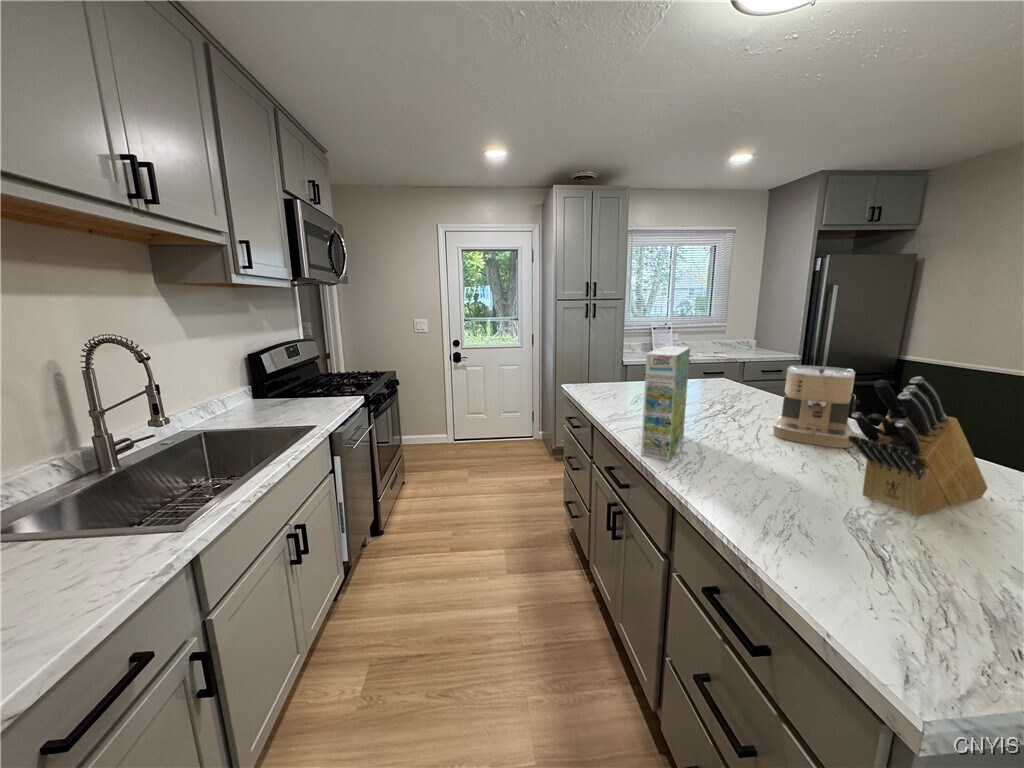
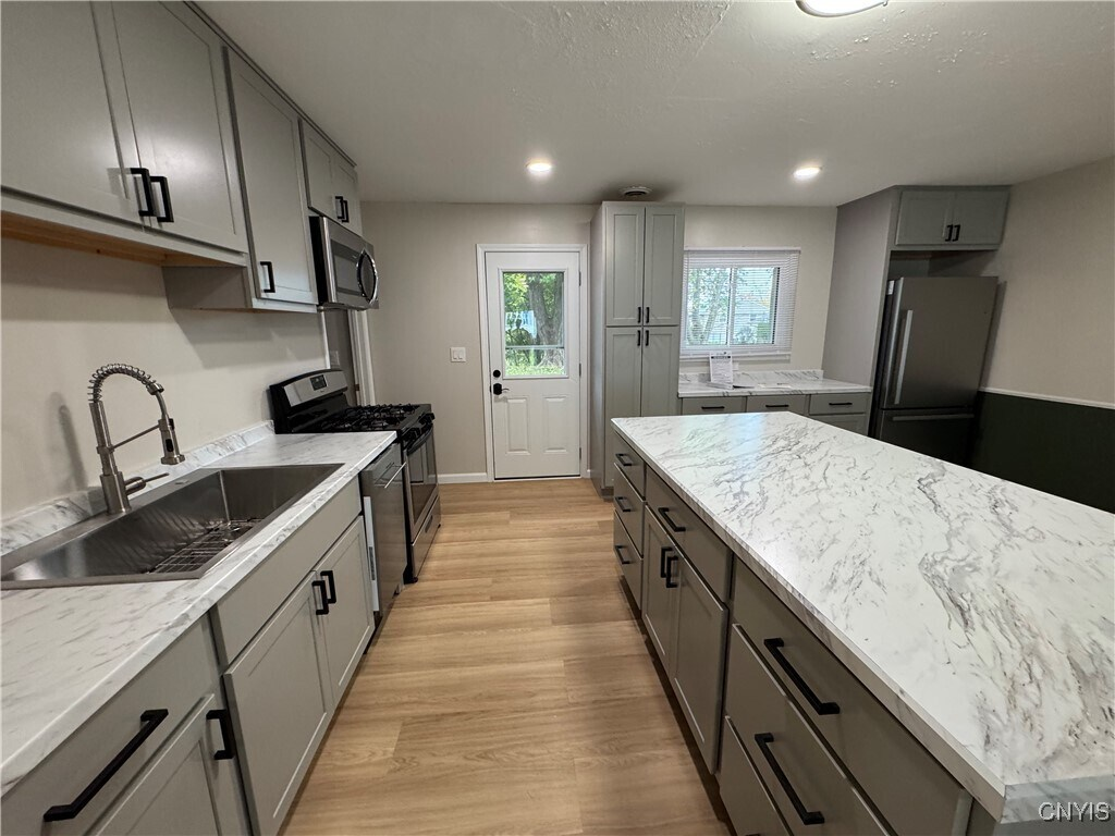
- cereal box (666, 399)
- knife block (921, 438)
- coffee maker (816, 402)
